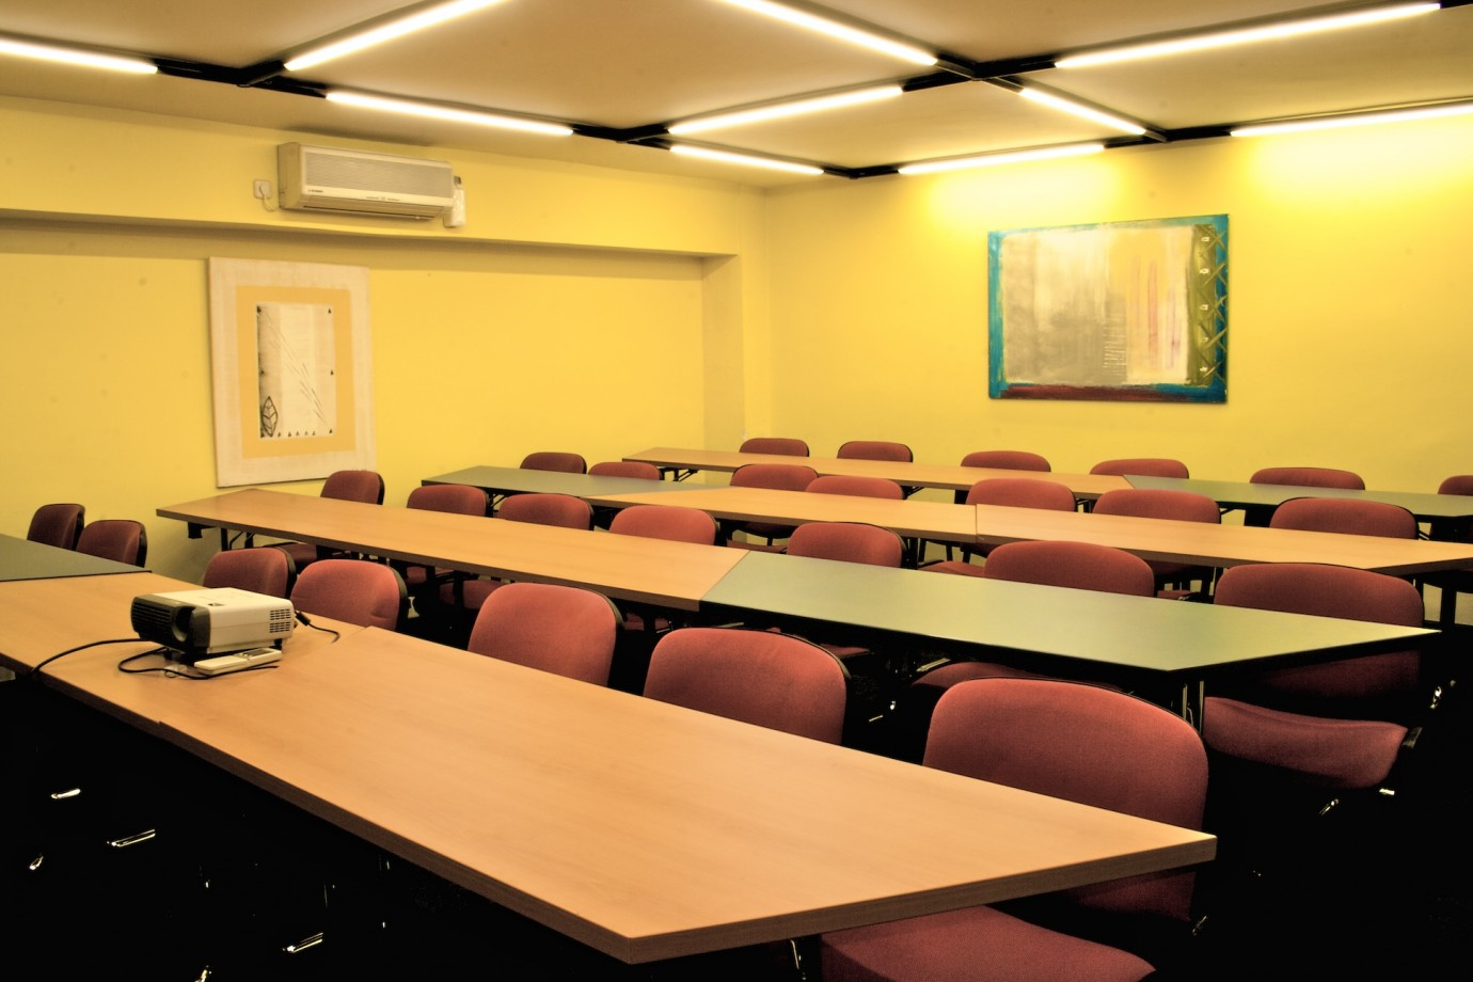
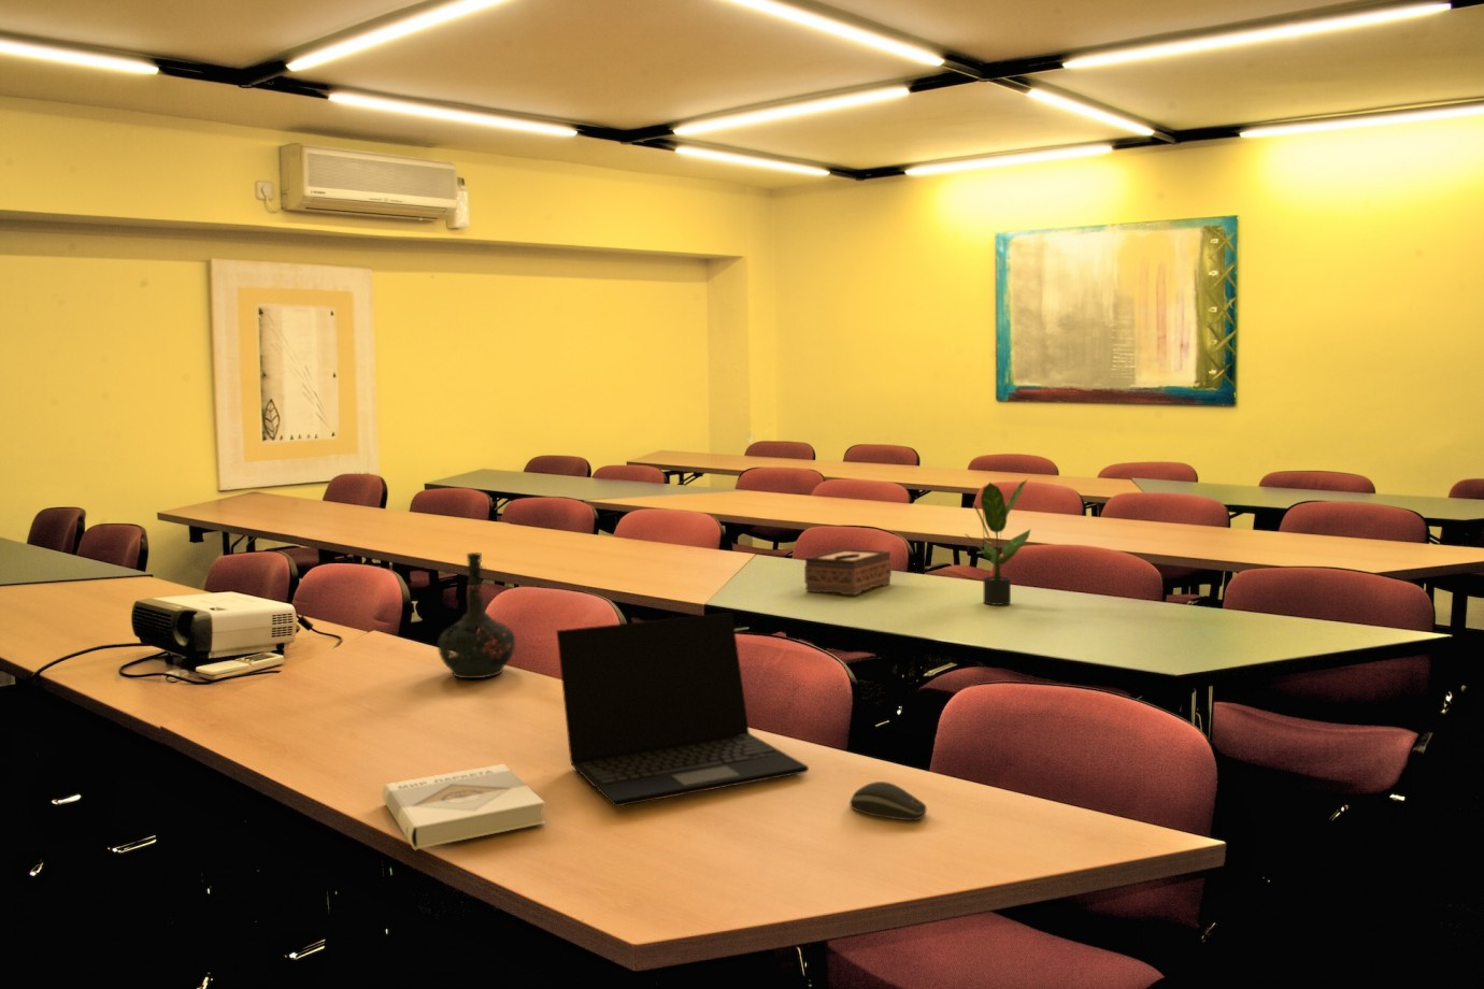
+ book (462, 804)
+ bottle (475, 613)
+ tissue box (848, 571)
+ computer mouse (887, 798)
+ laptop (679, 699)
+ potted plant (1000, 540)
